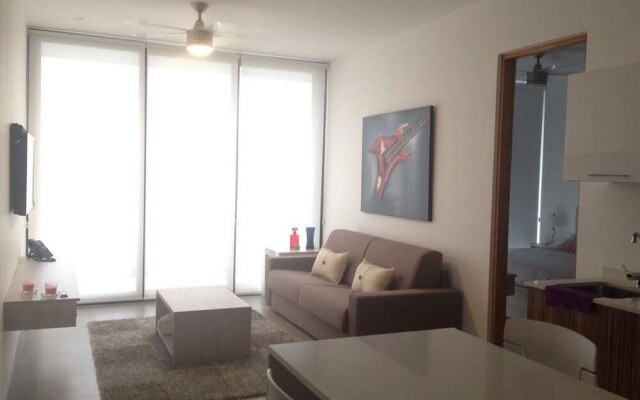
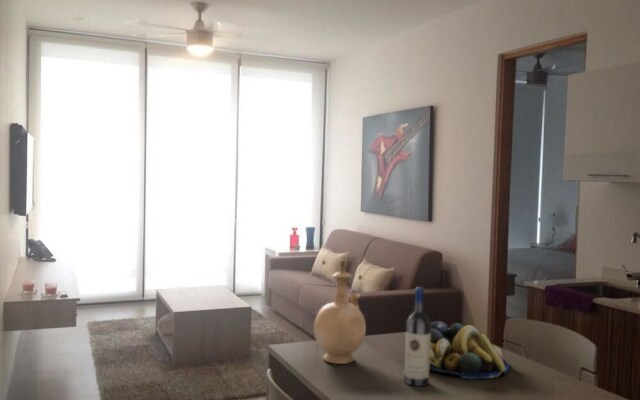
+ wine bottle (418, 334)
+ fruit bowl (459, 344)
+ vase (341, 309)
